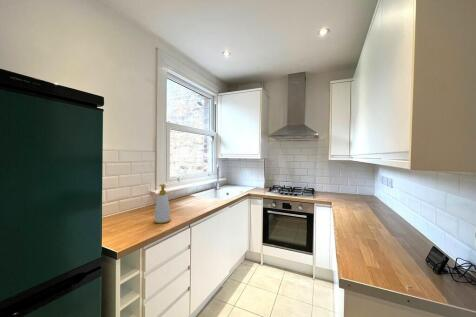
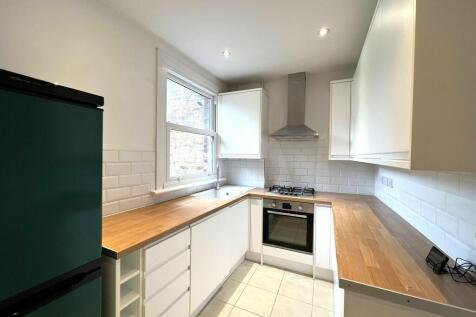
- soap bottle (162, 202)
